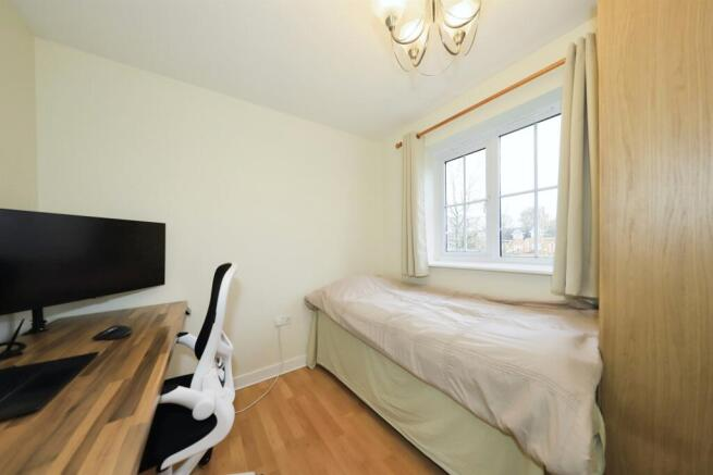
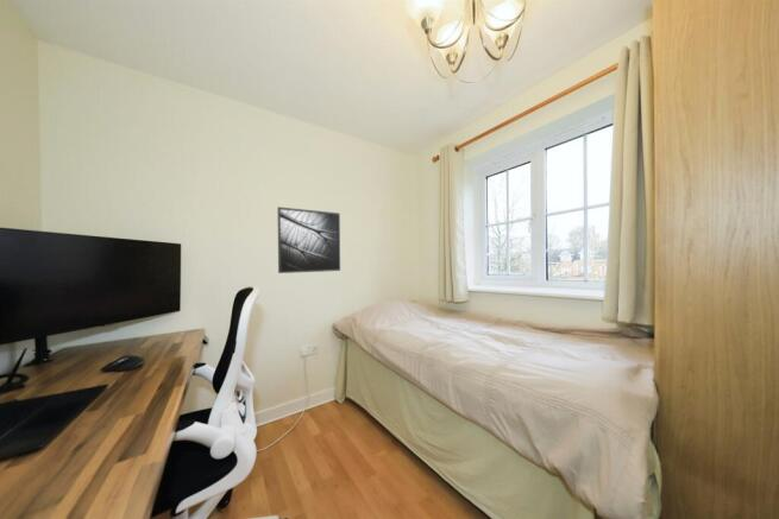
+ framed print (310, 241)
